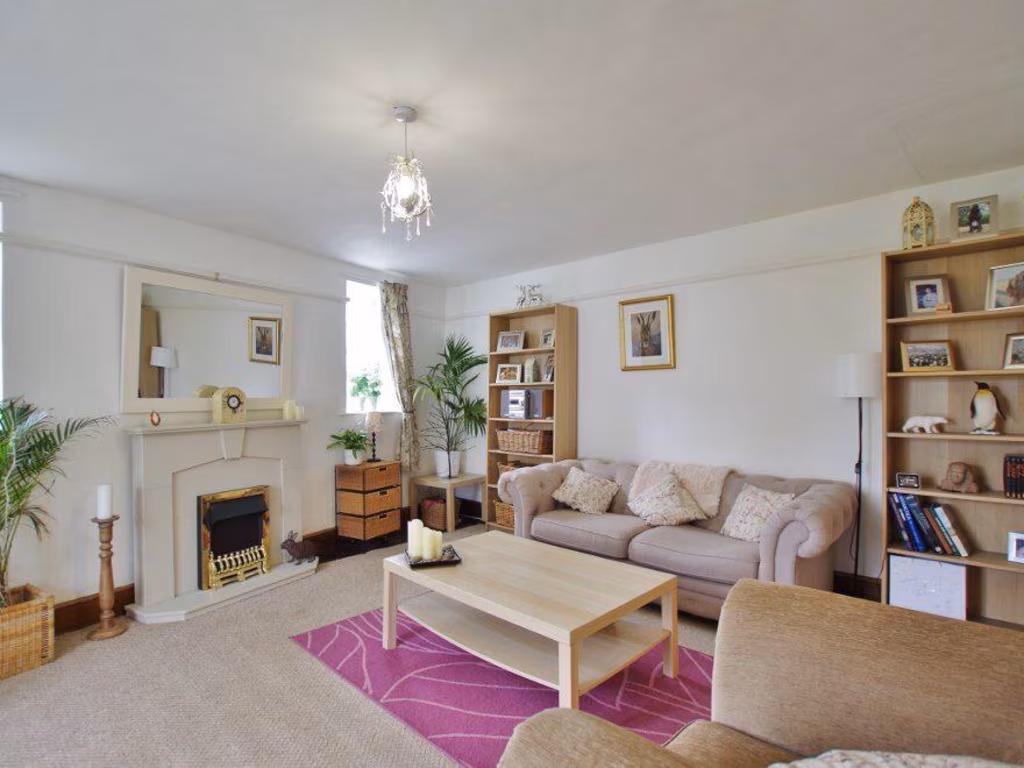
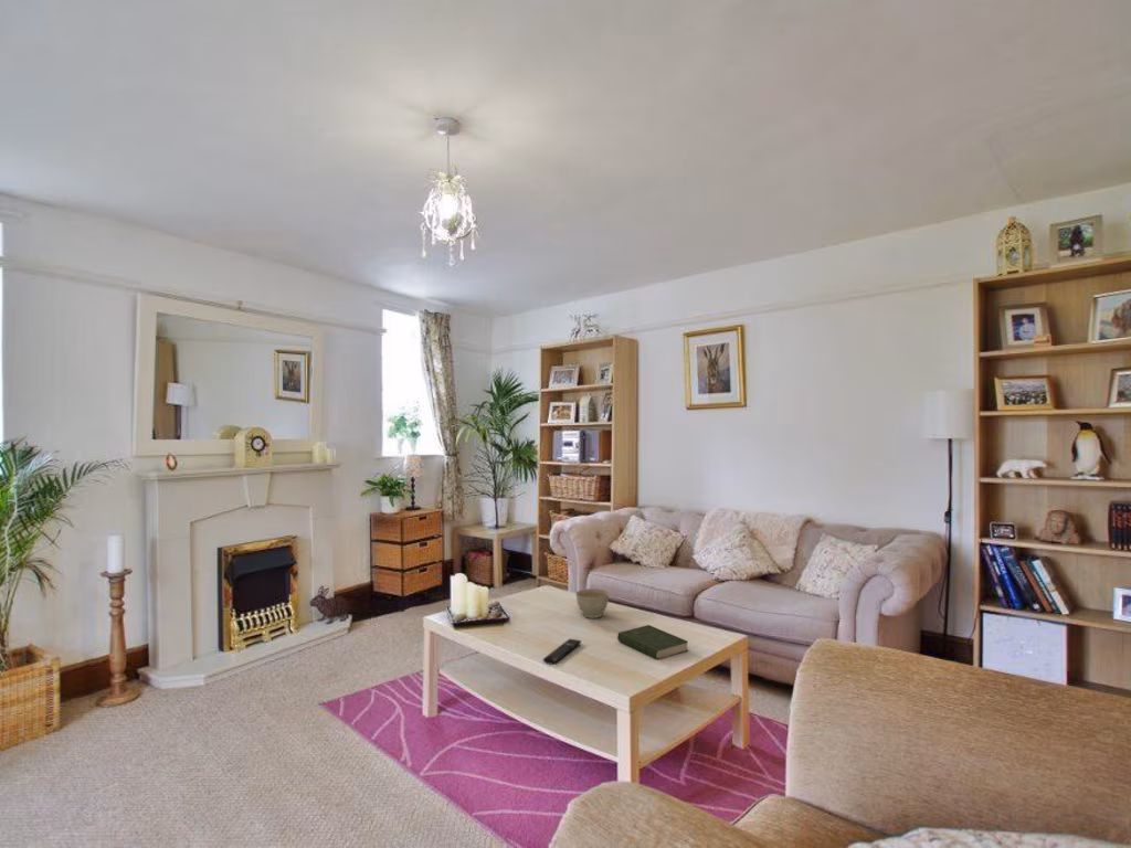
+ book (652, 642)
+ remote control (562, 650)
+ planter bowl (592, 604)
